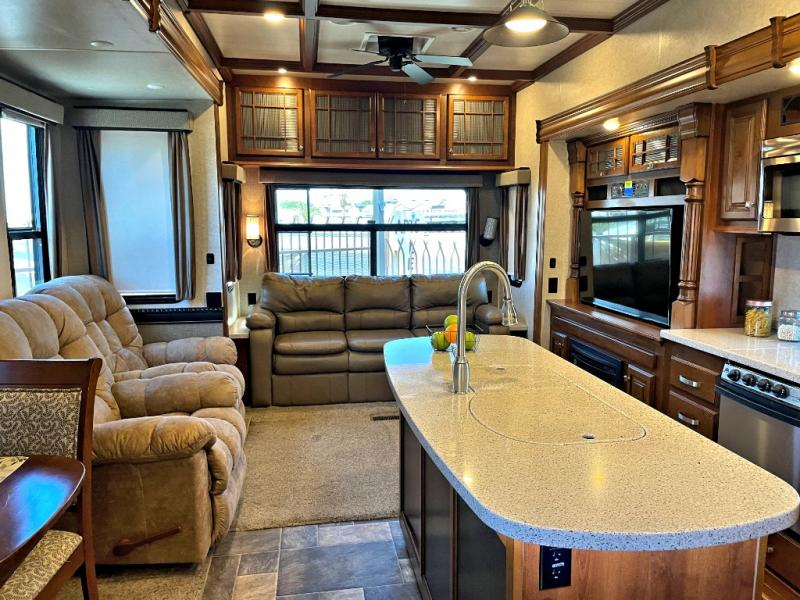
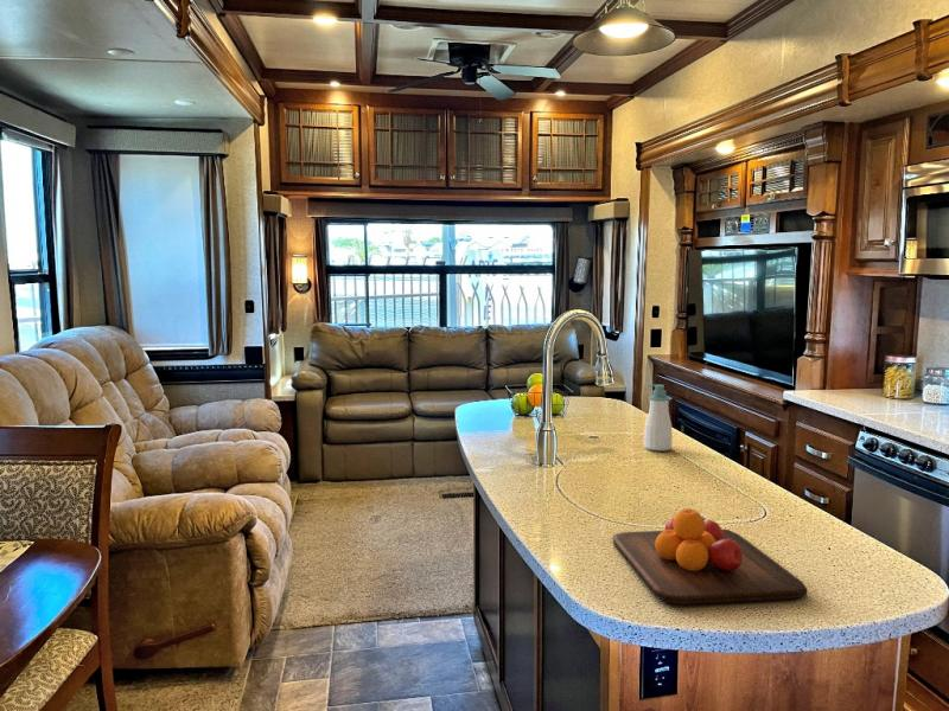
+ soap bottle (658, 416)
+ chopping board (701, 537)
